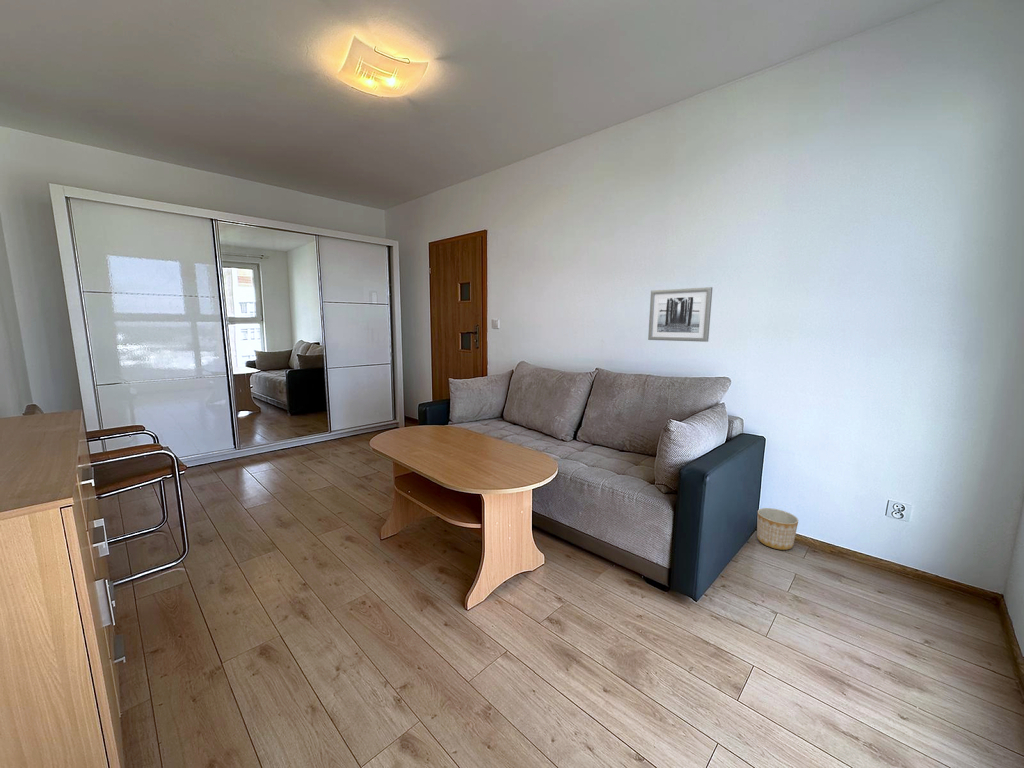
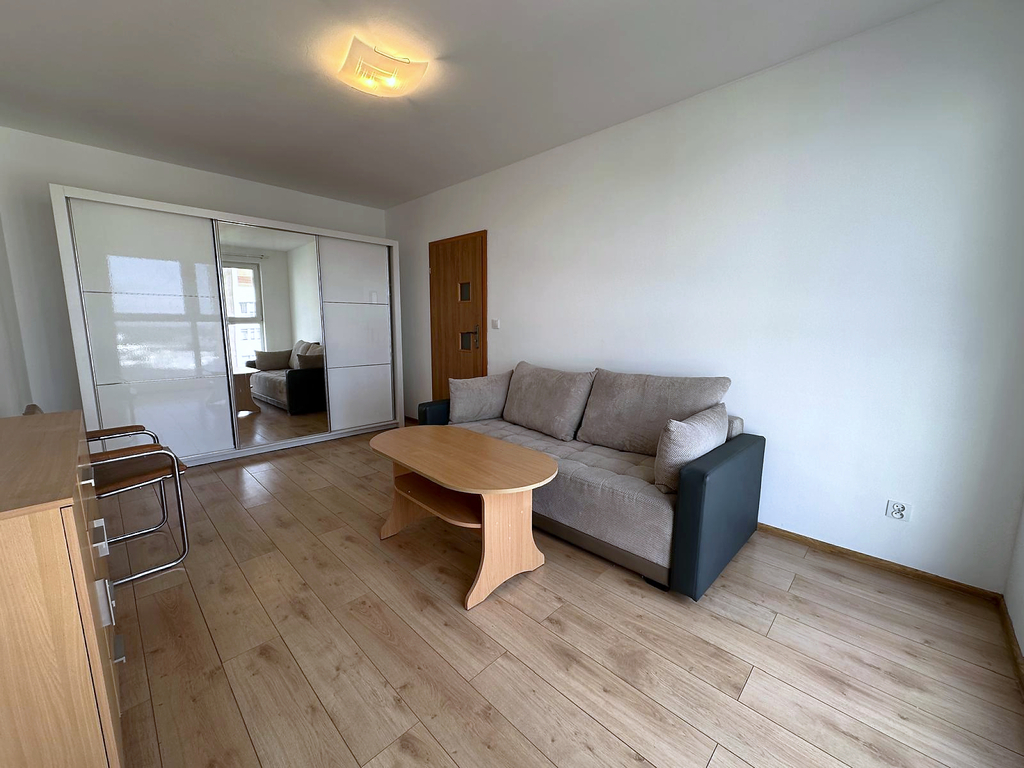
- planter (776, 529)
- wall art (678, 315)
